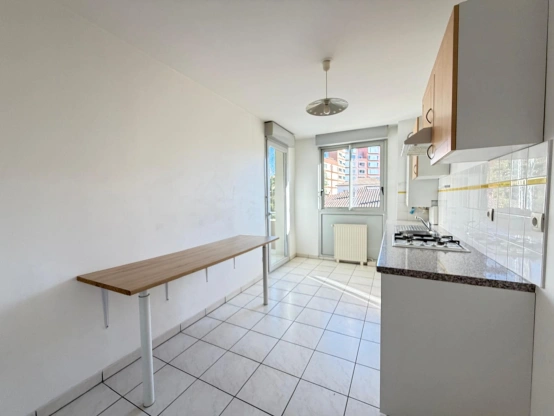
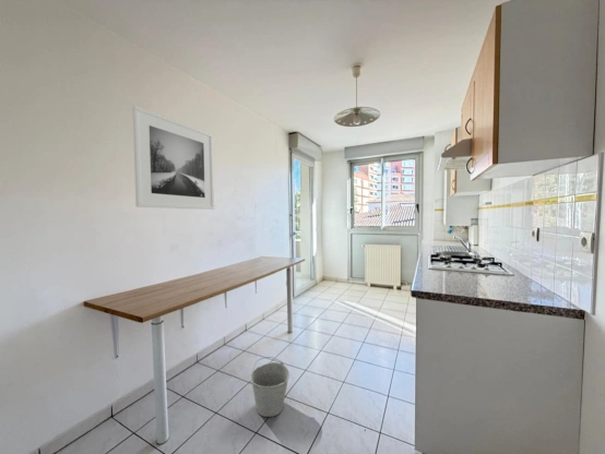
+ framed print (179, 165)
+ bucket (270, 385)
